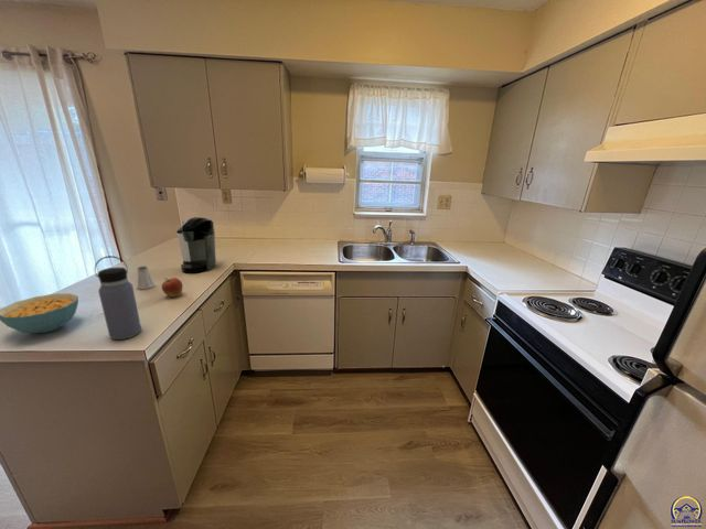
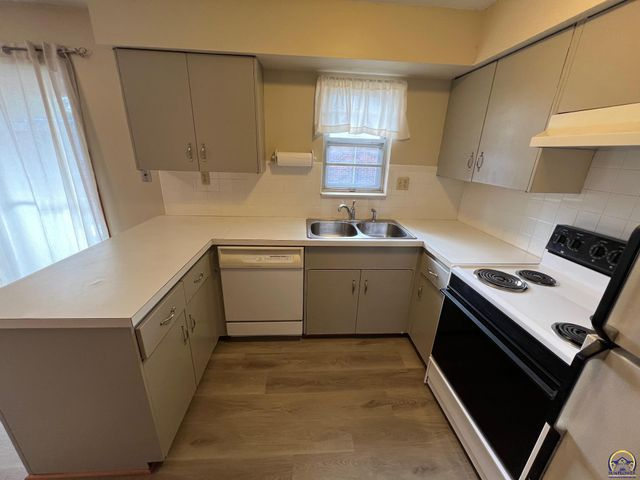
- cereal bowl (44, 316)
- coffee maker (190, 241)
- water bottle (118, 298)
- apple (172, 285)
- saltshaker (143, 277)
